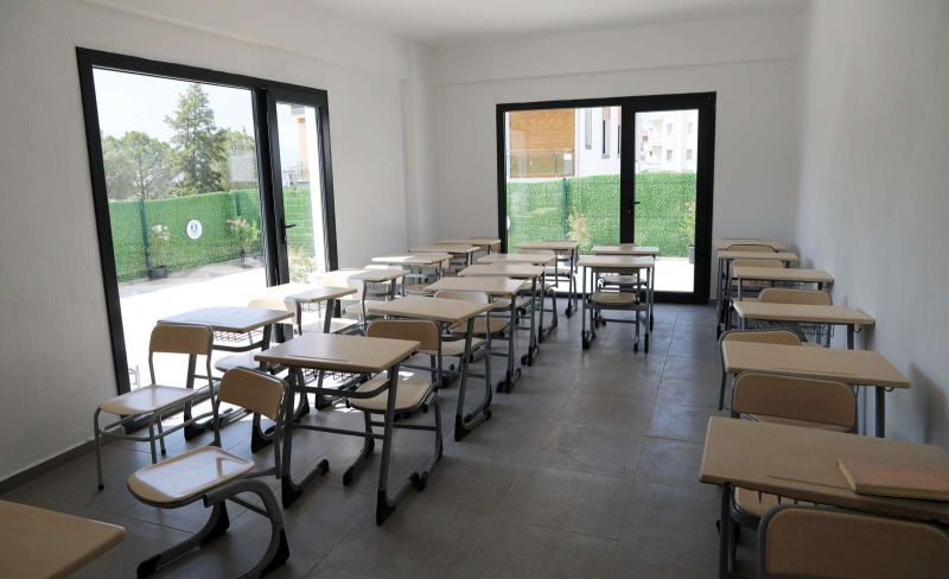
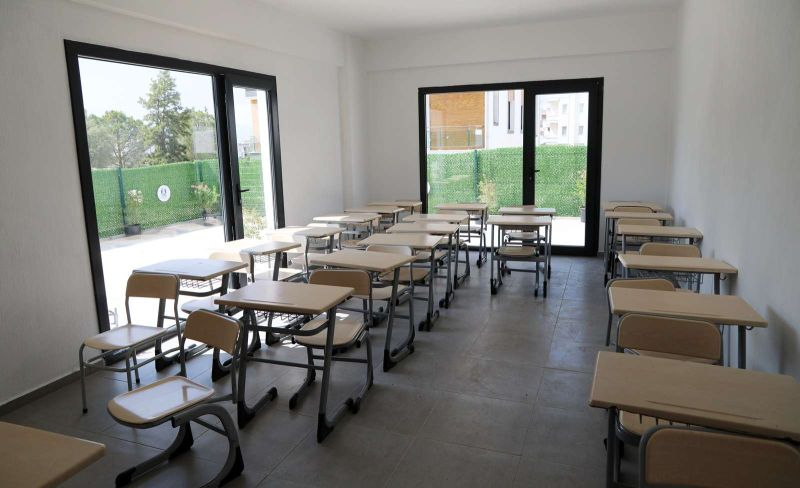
- notebook (897, 478)
